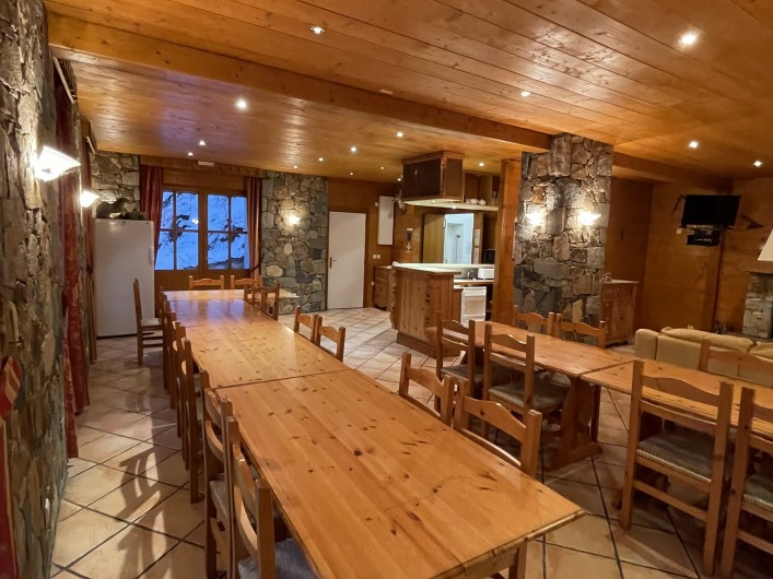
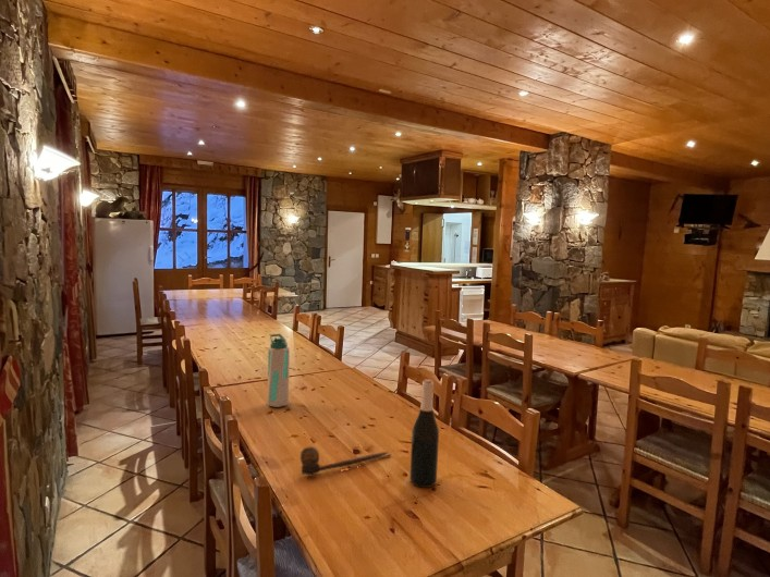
+ wine bottle (425, 431)
+ spoon (347, 459)
+ water bottle (277, 370)
